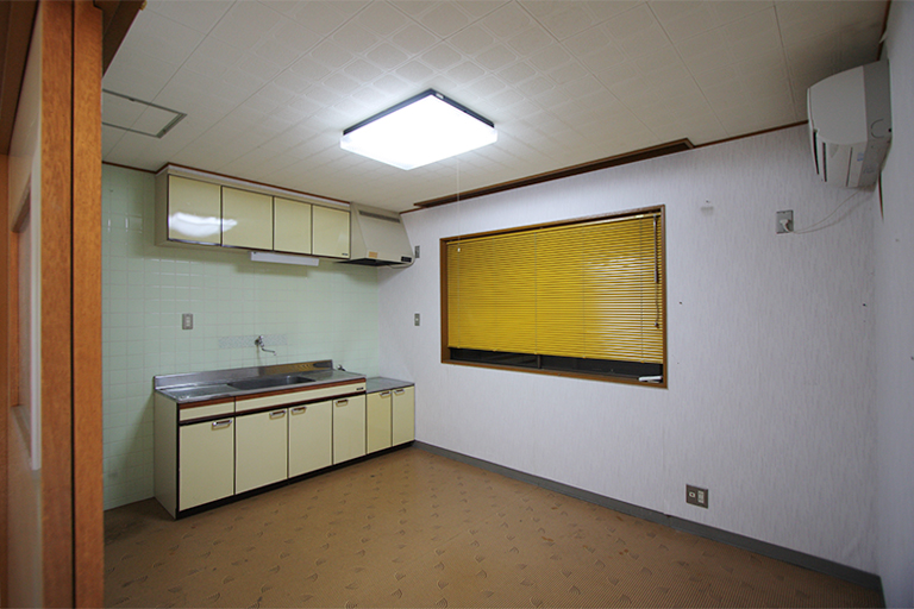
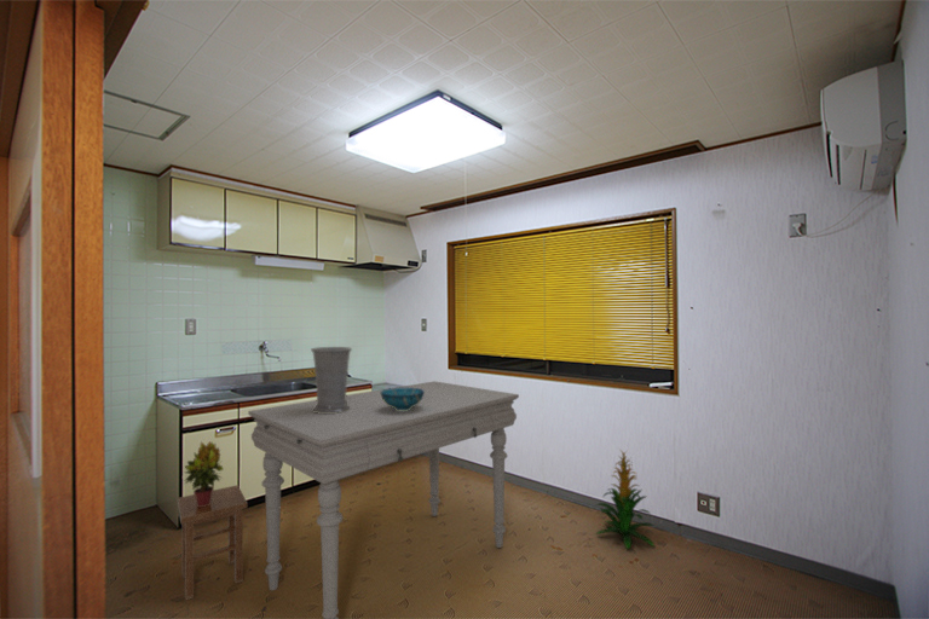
+ stool (212, 536)
+ vase (331, 378)
+ indoor plant (624, 492)
+ decorative bowl (402, 399)
+ potted plant (203, 473)
+ dining table (388, 463)
